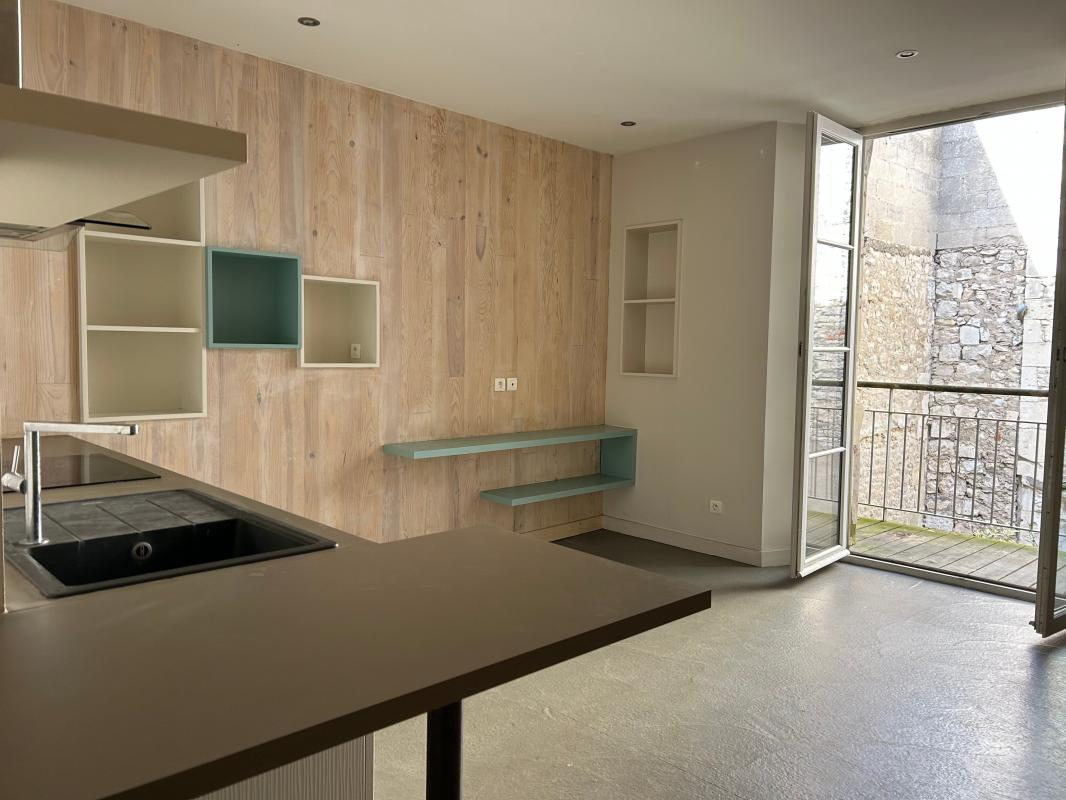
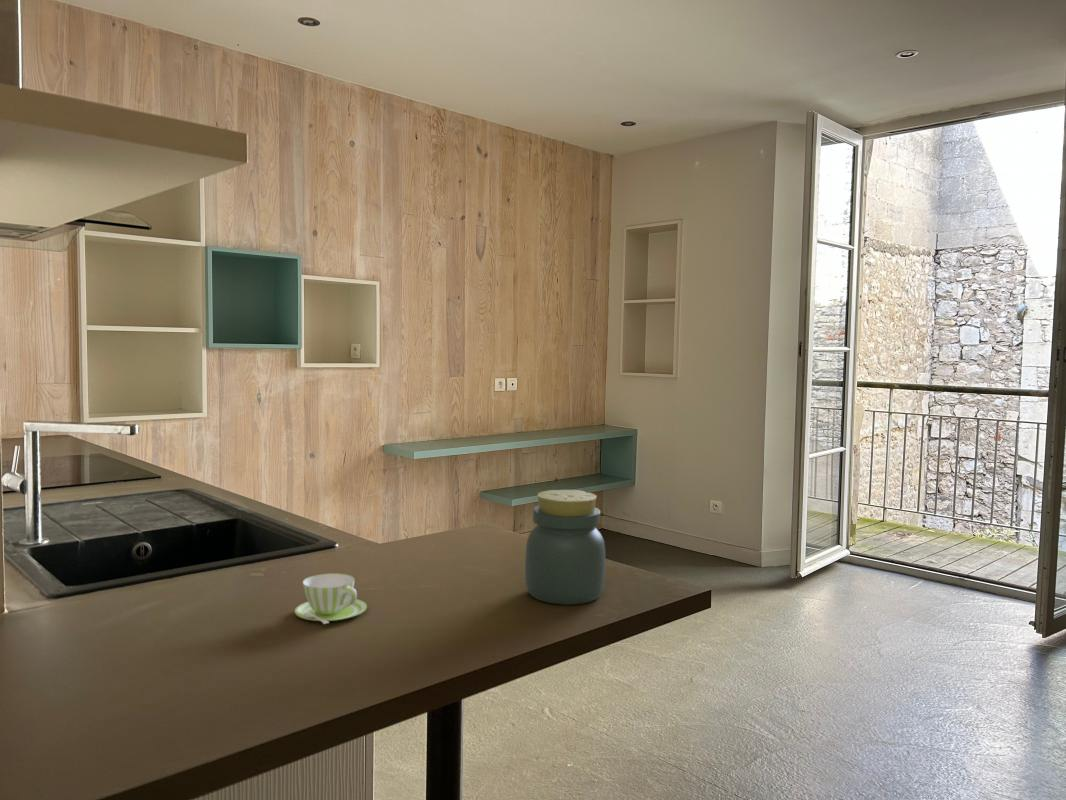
+ jar (565, 544)
+ cup (331, 596)
